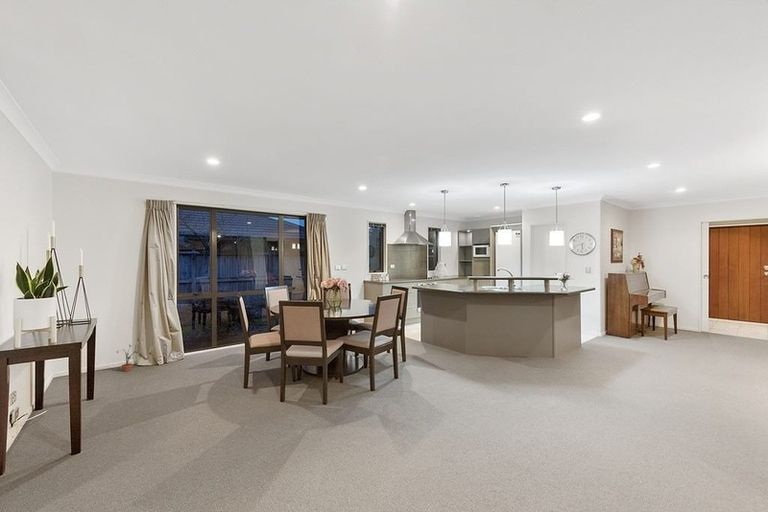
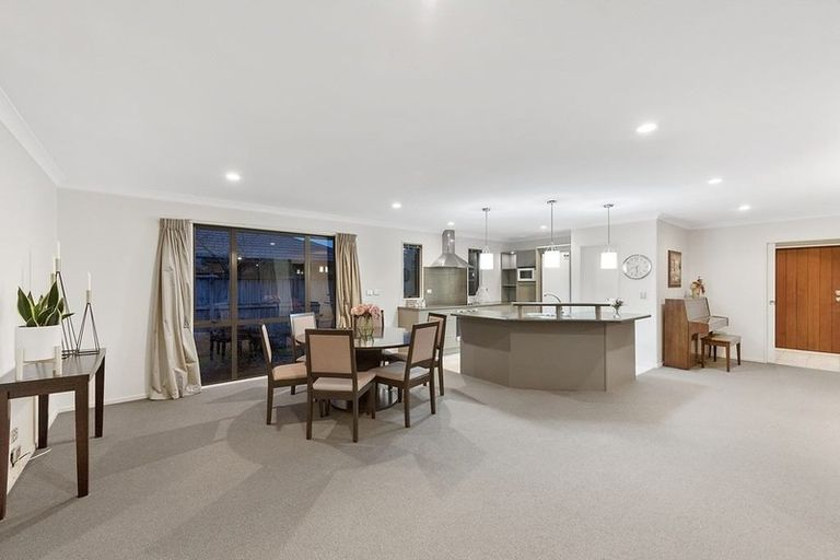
- potted plant (129, 356)
